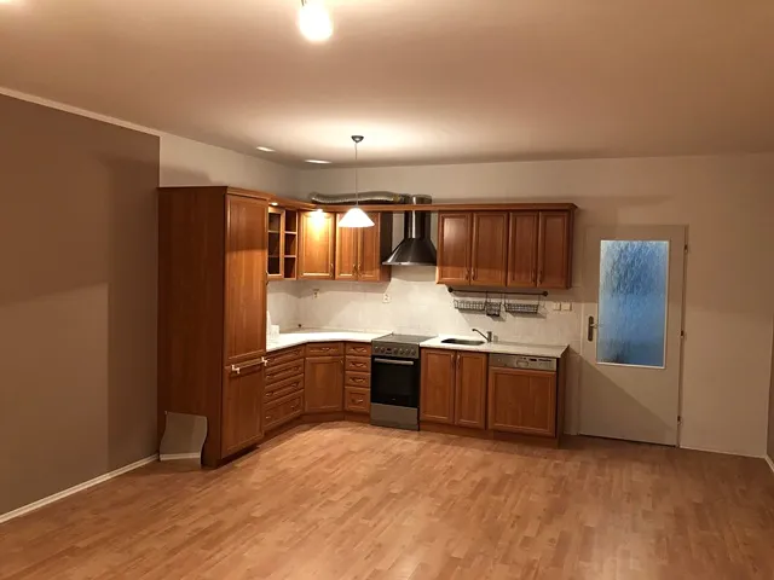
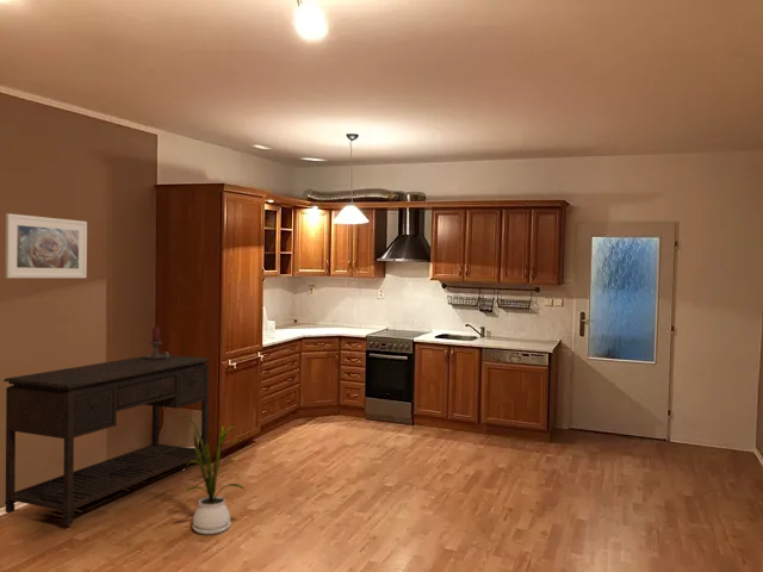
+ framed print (48, 248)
+ console table (116, 424)
+ candle holder (157, 342)
+ house plant (209, 471)
